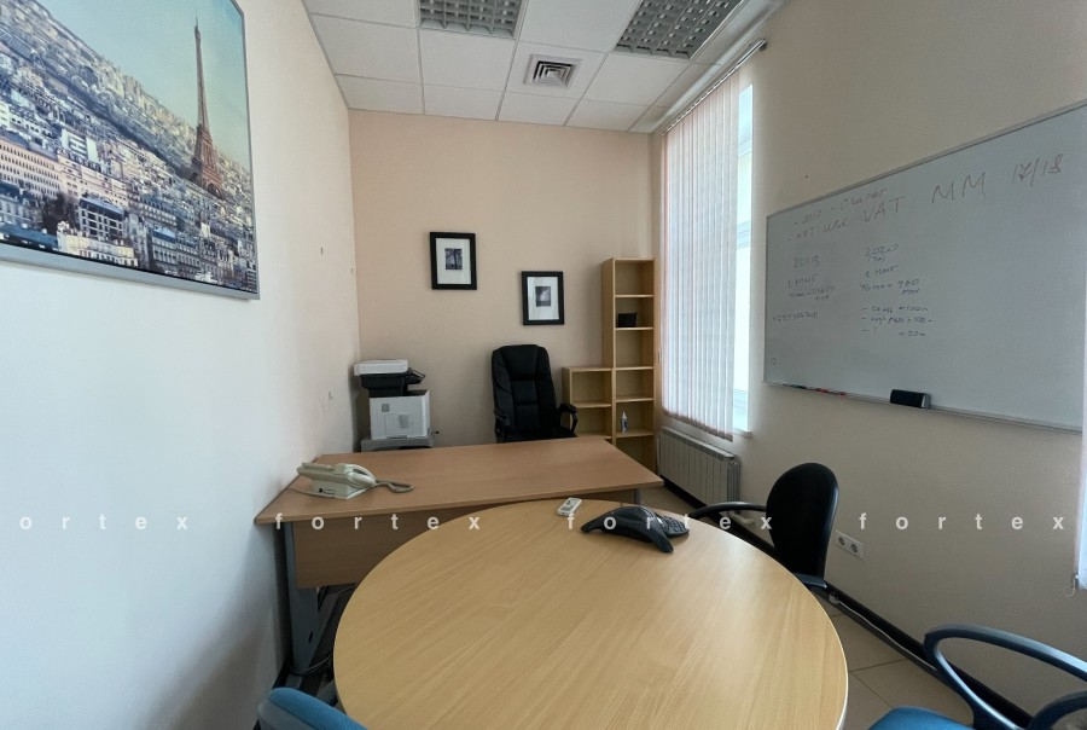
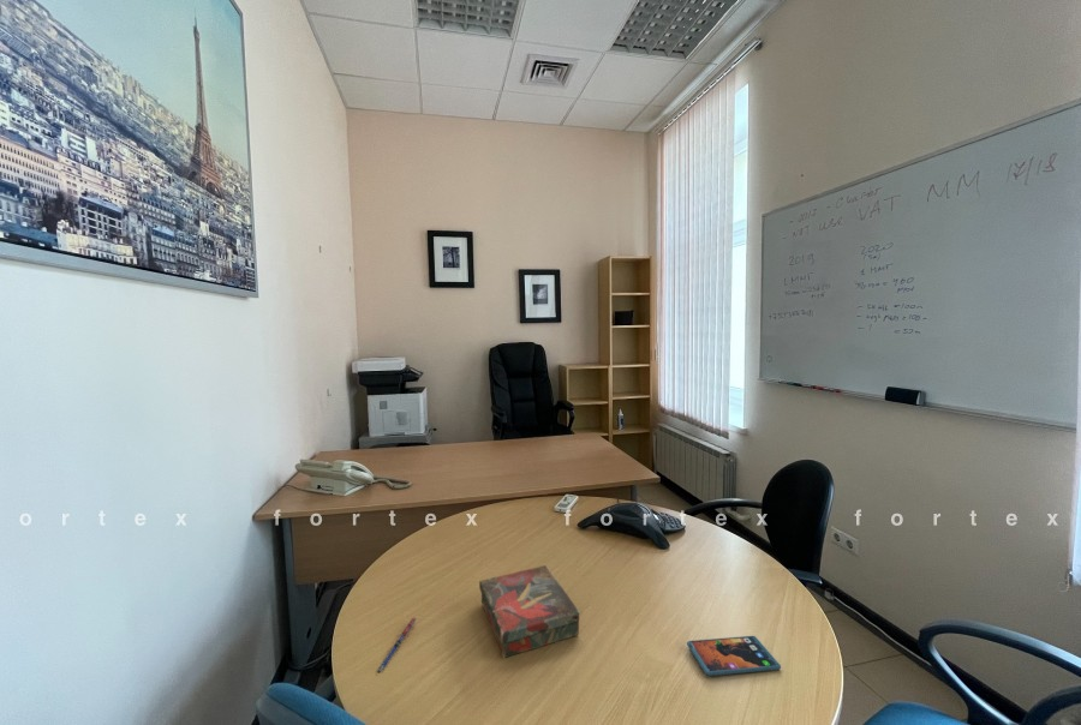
+ book (526, 606)
+ smartphone (731, 654)
+ pen (398, 642)
